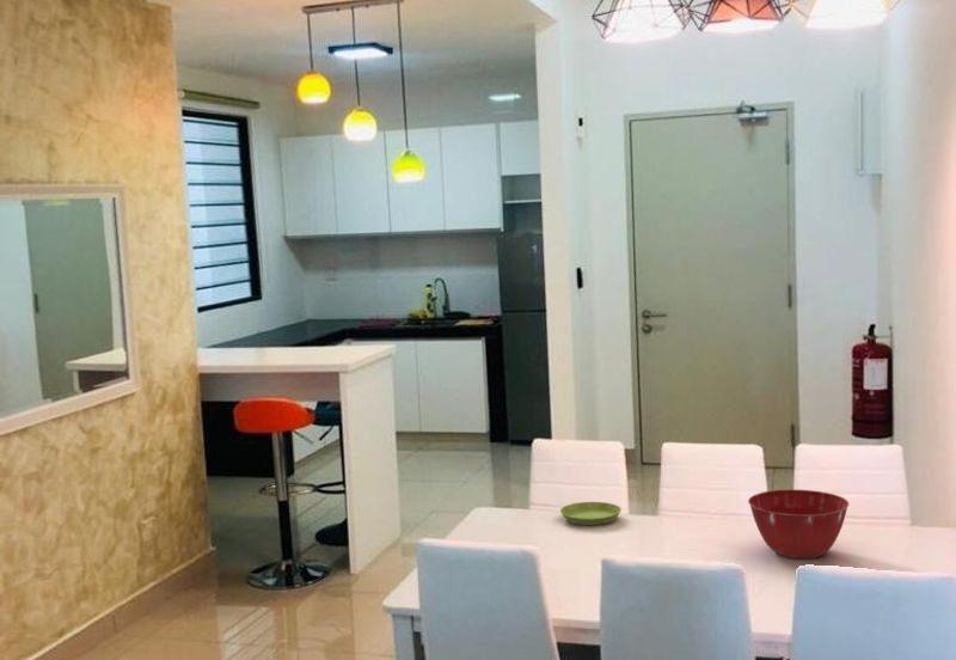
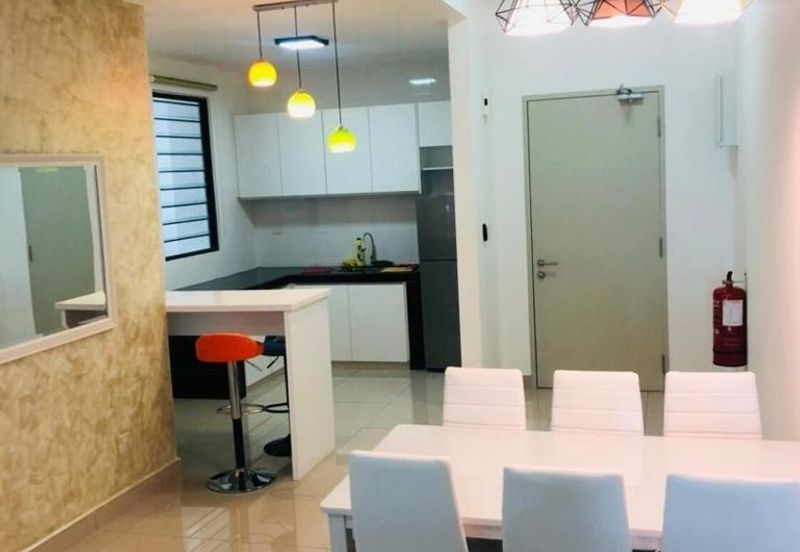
- mixing bowl (798, 526)
- saucer (590, 514)
